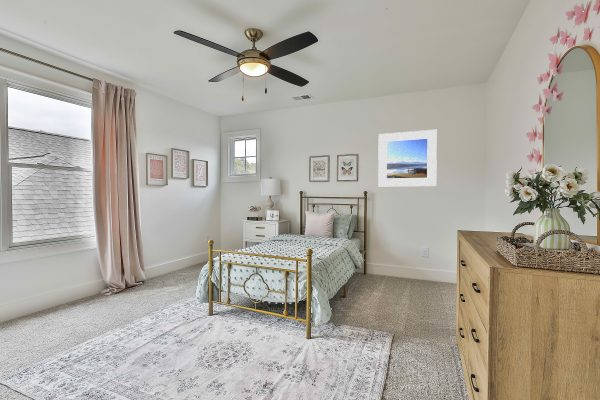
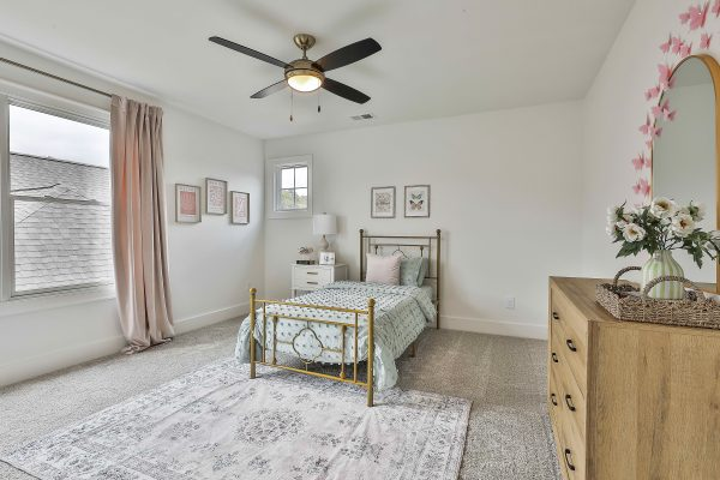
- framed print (406, 159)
